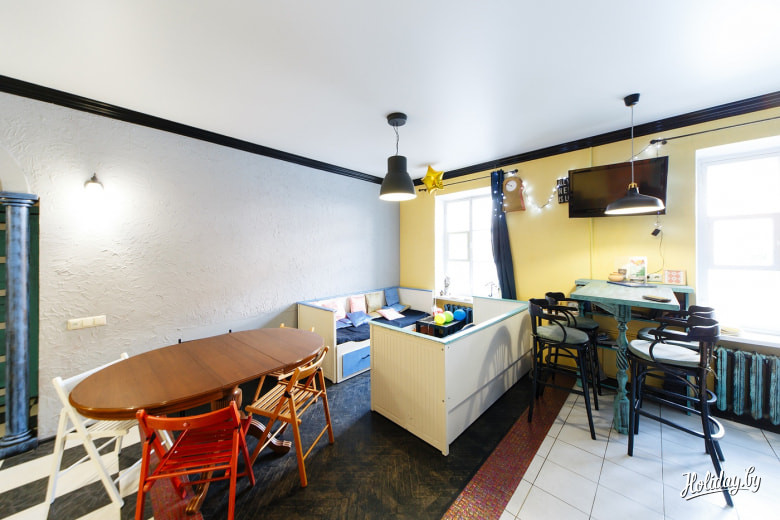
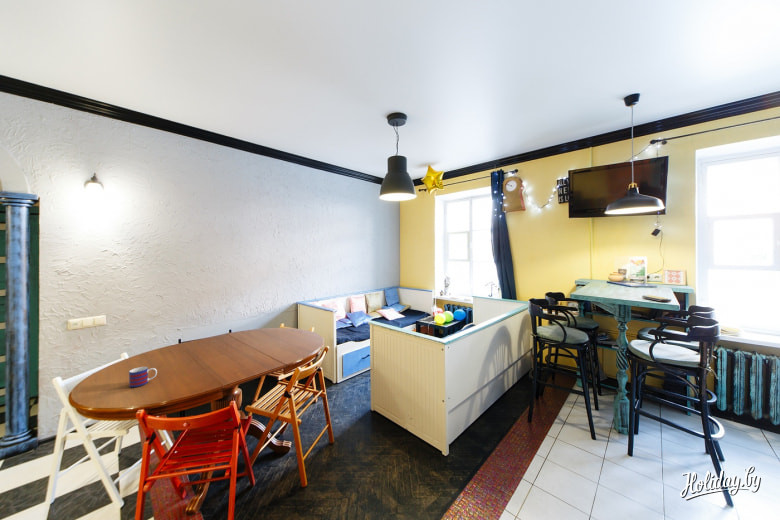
+ mug (143, 375)
